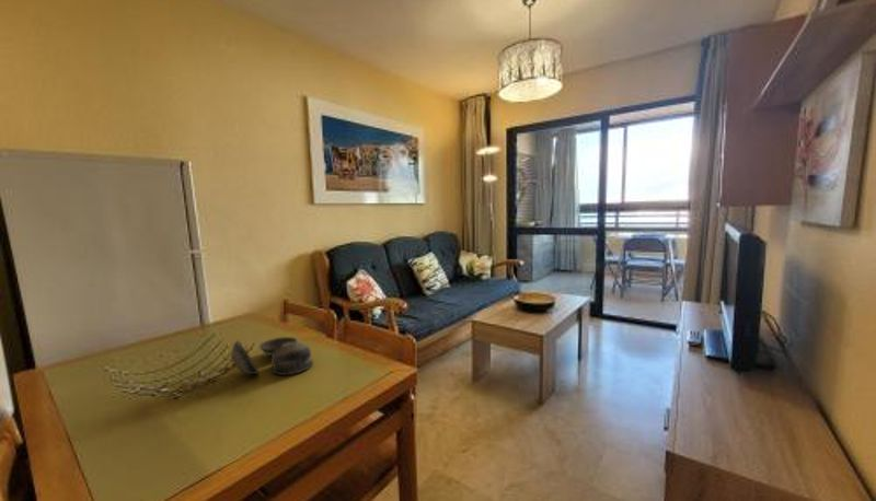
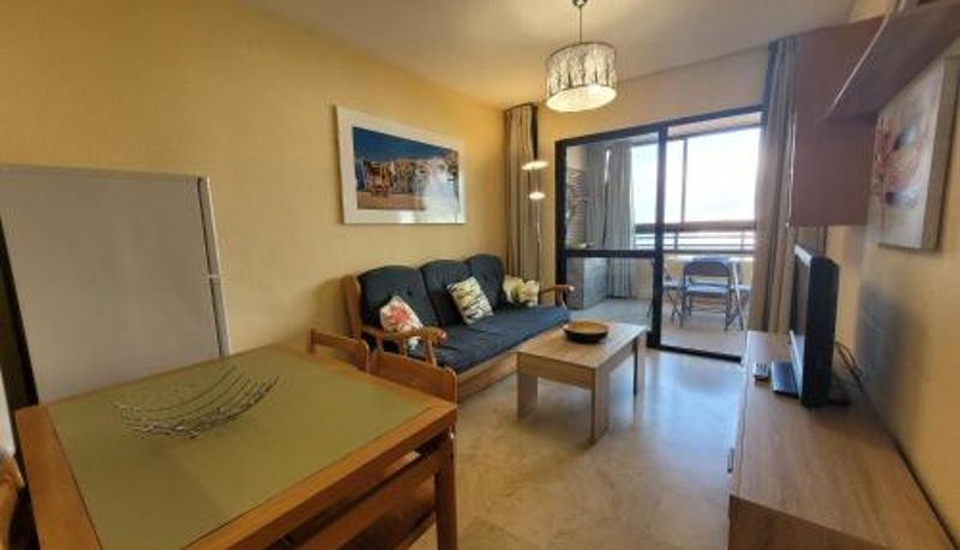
- decorative bowl (277, 347)
